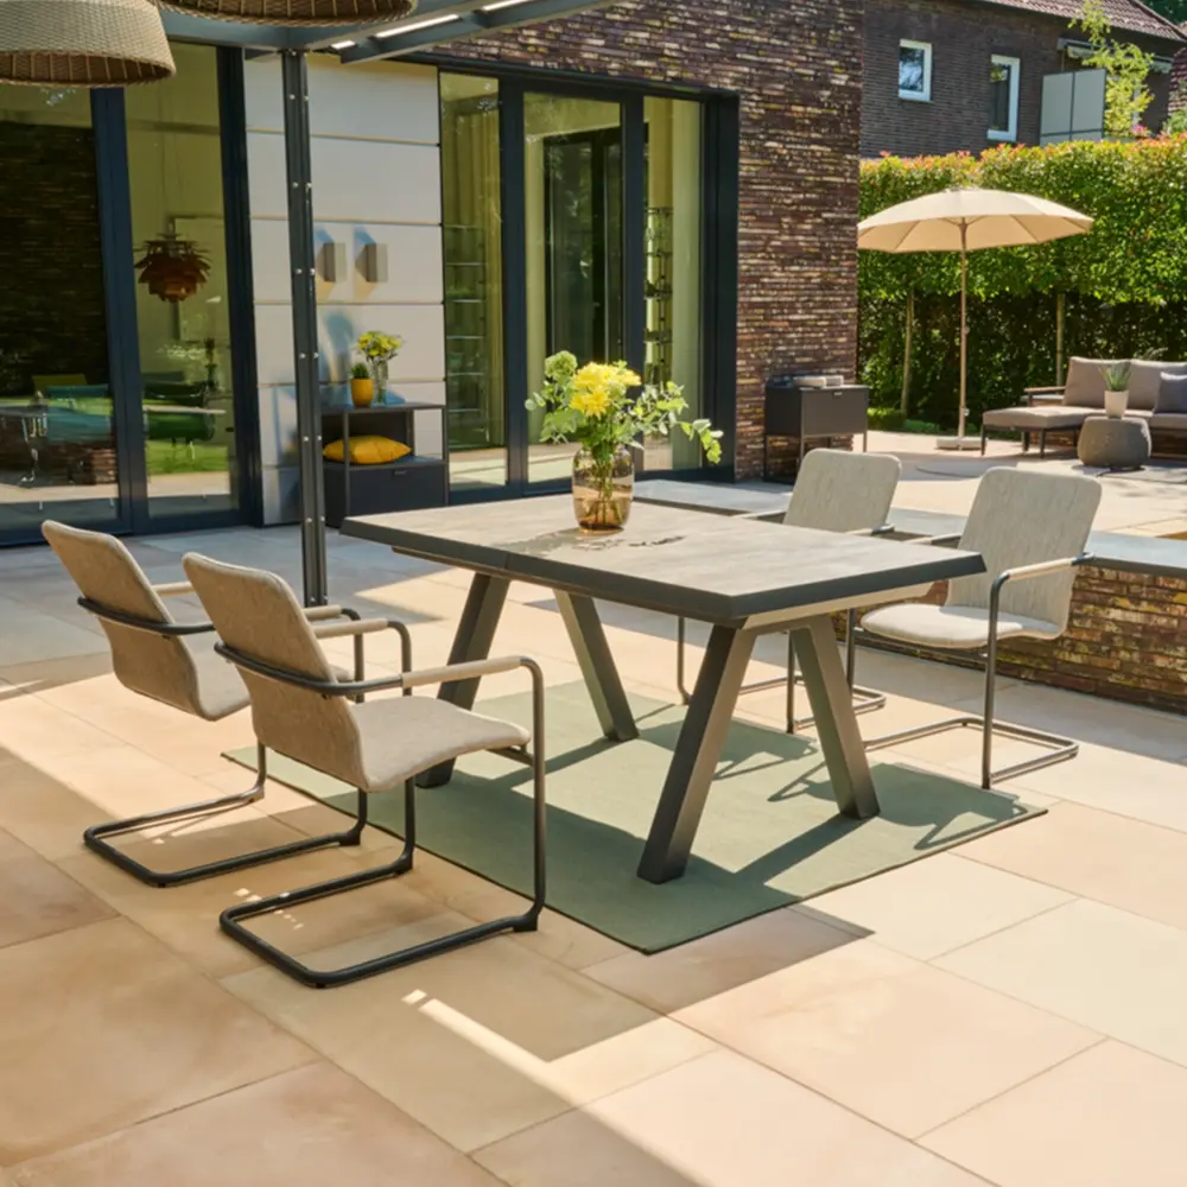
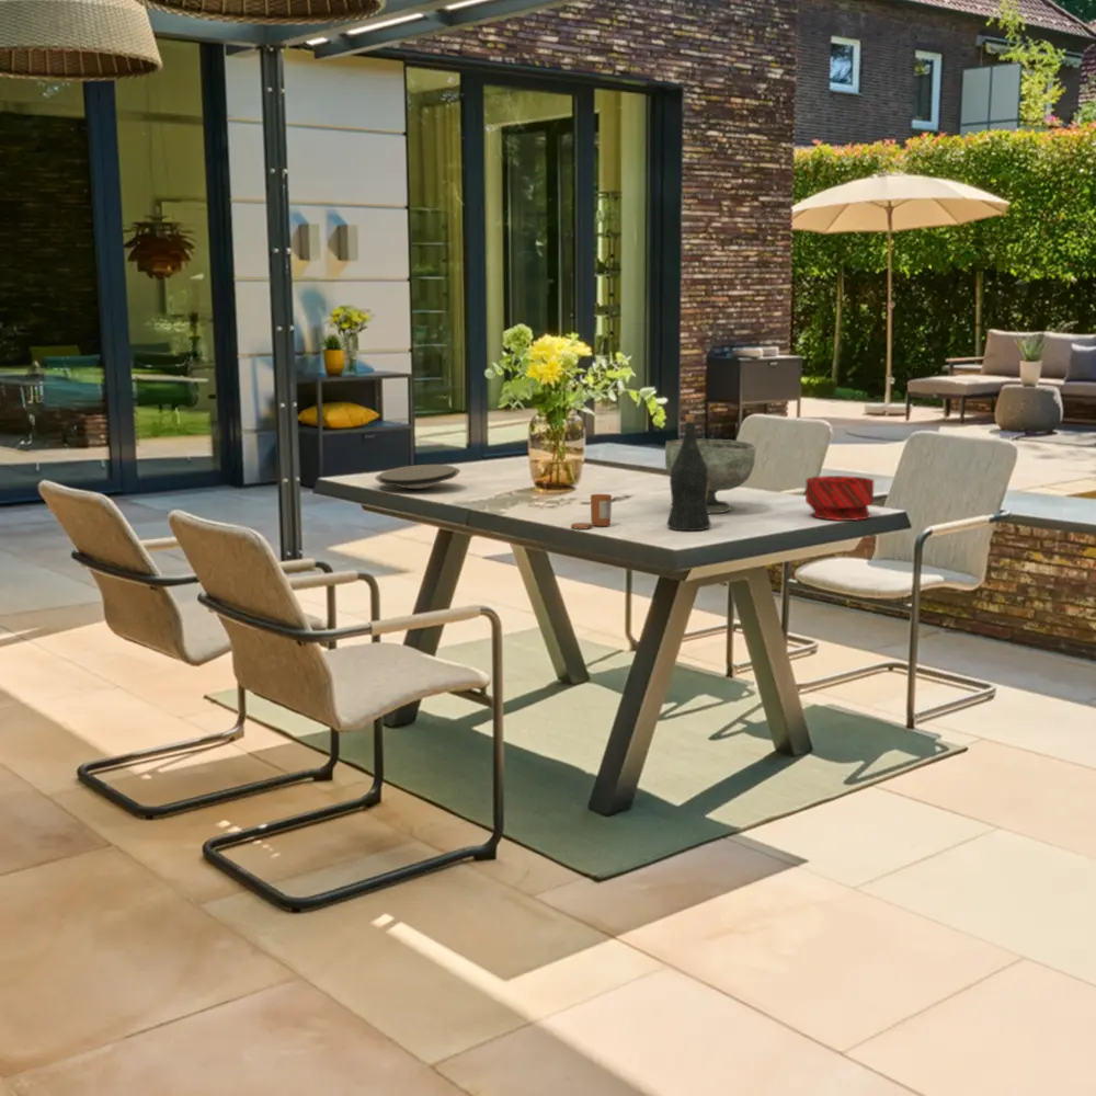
+ wine bottle (689, 471)
+ candle (591, 511)
+ decorative bowl (708, 476)
+ plate (418, 478)
+ bowl (838, 498)
